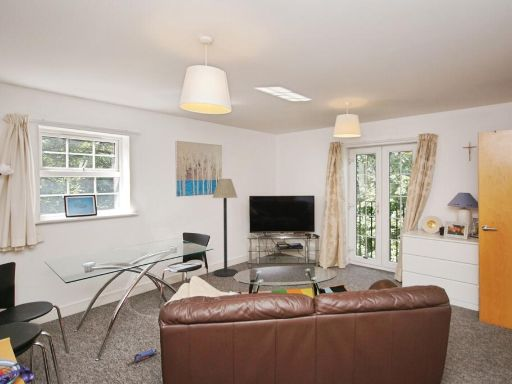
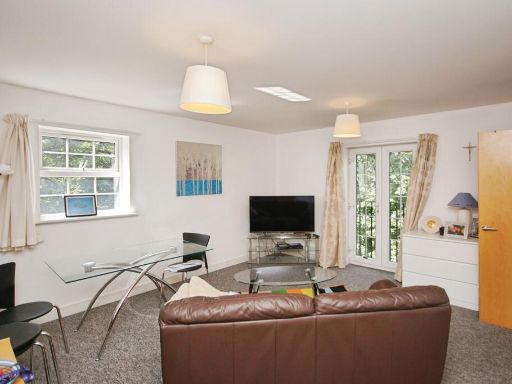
- toy train (144, 355)
- floor lamp (225, 226)
